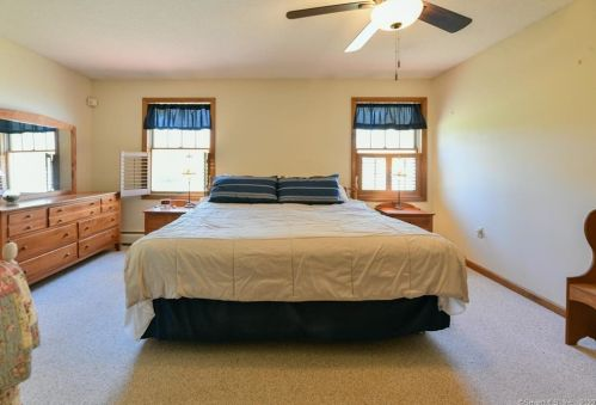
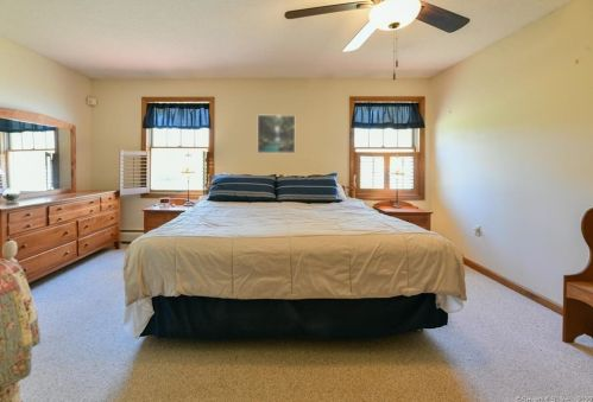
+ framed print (276, 134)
